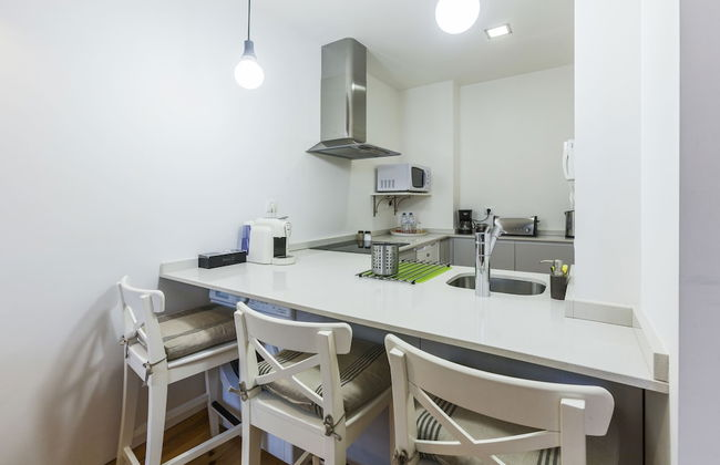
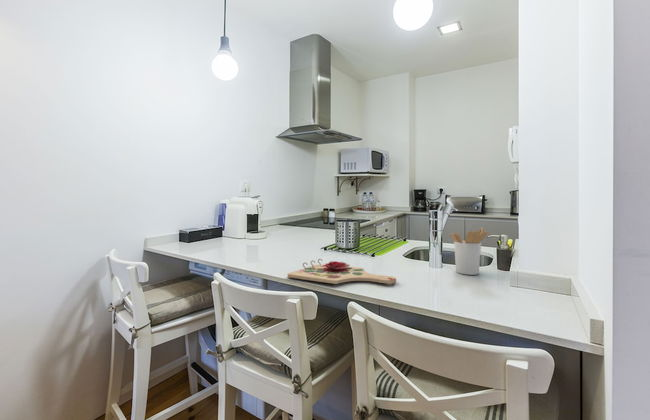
+ cutting board (346, 270)
+ utensil holder (470, 250)
